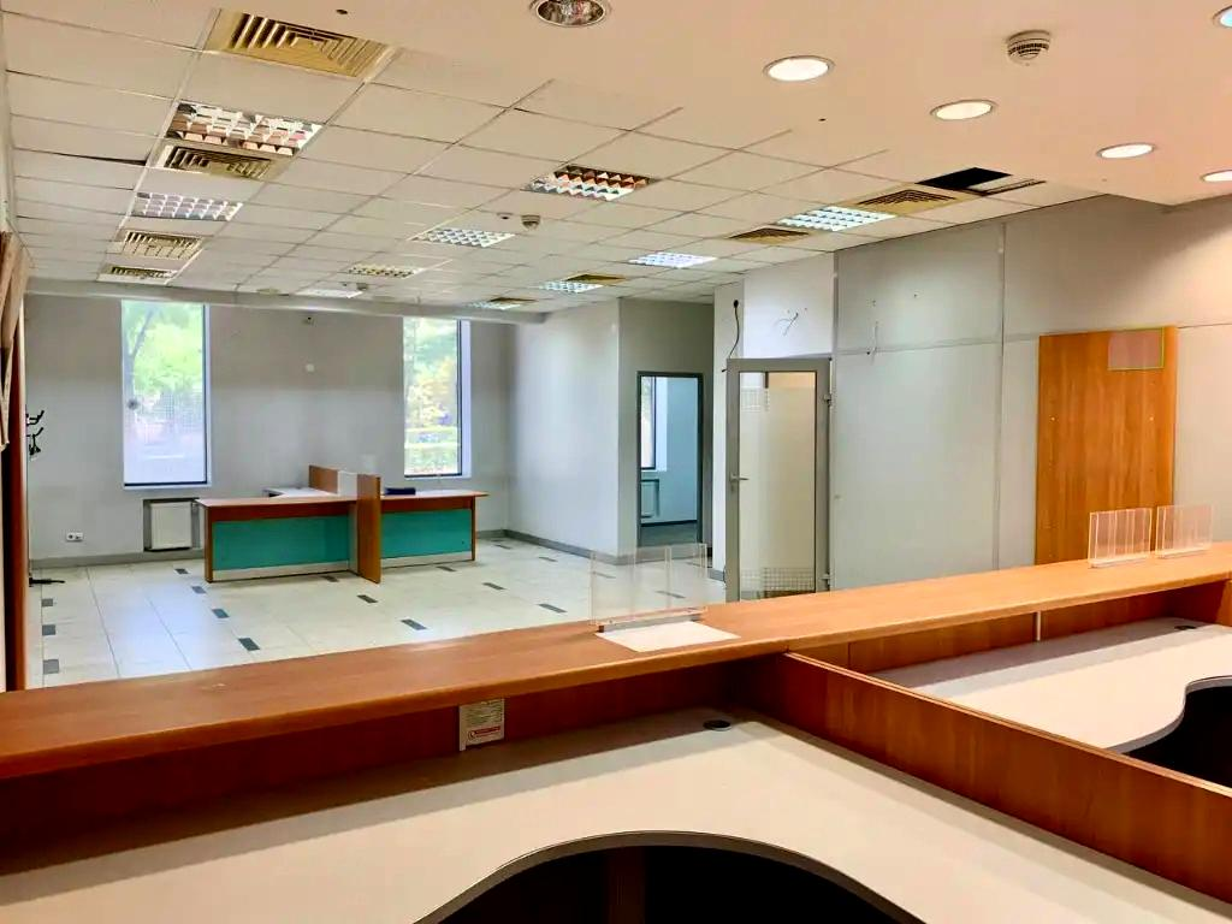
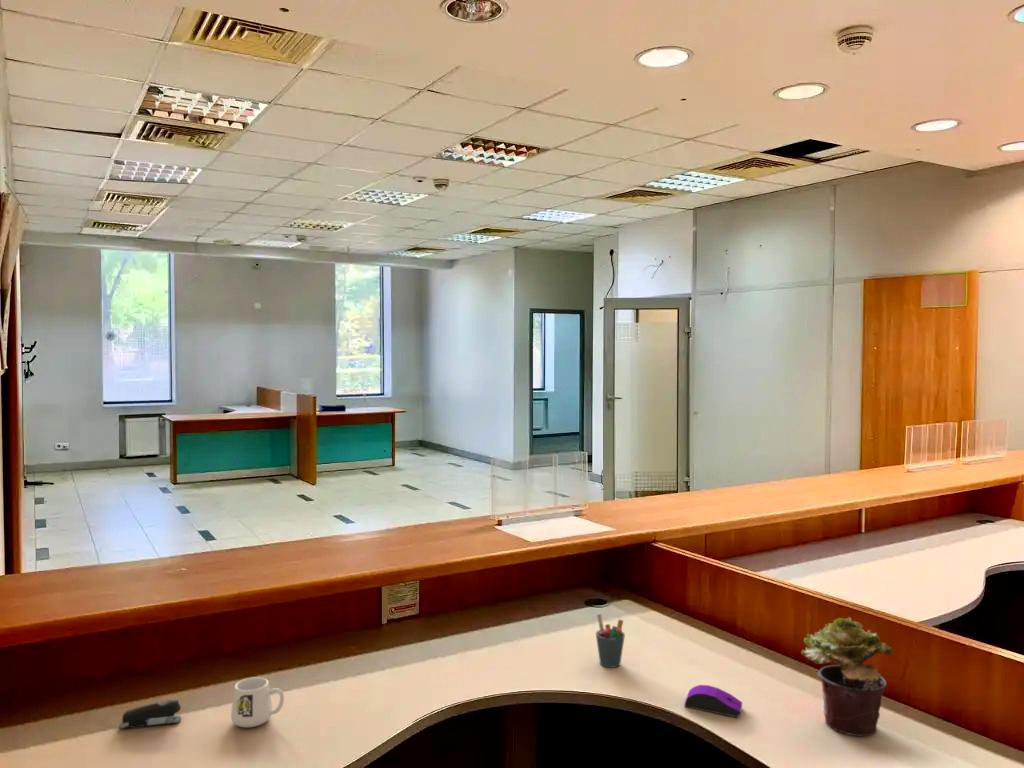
+ computer mouse (713, 698)
+ potted plant (843, 669)
+ stapler (150, 712)
+ pen holder (610, 640)
+ mug (258, 702)
